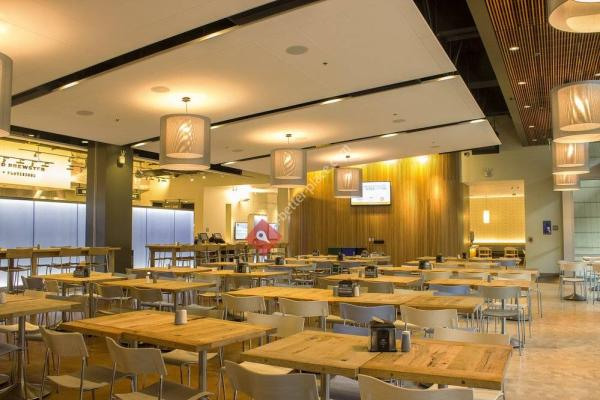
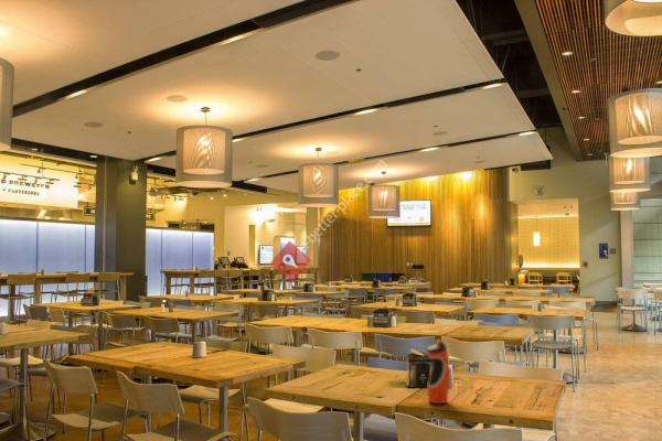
+ water bottle (438, 370)
